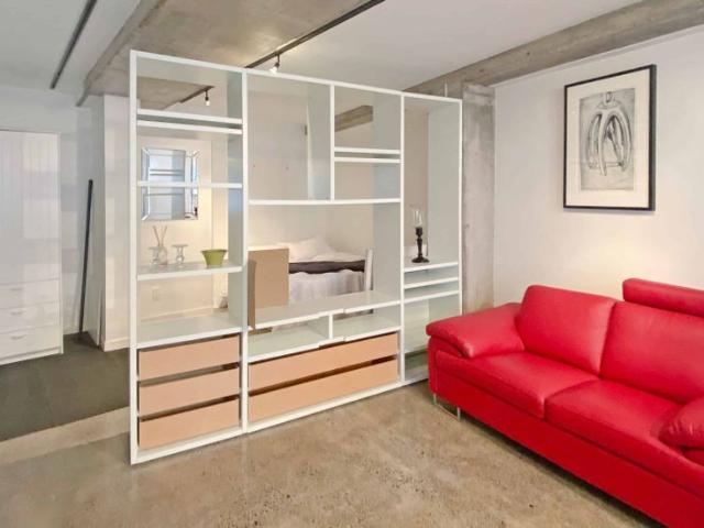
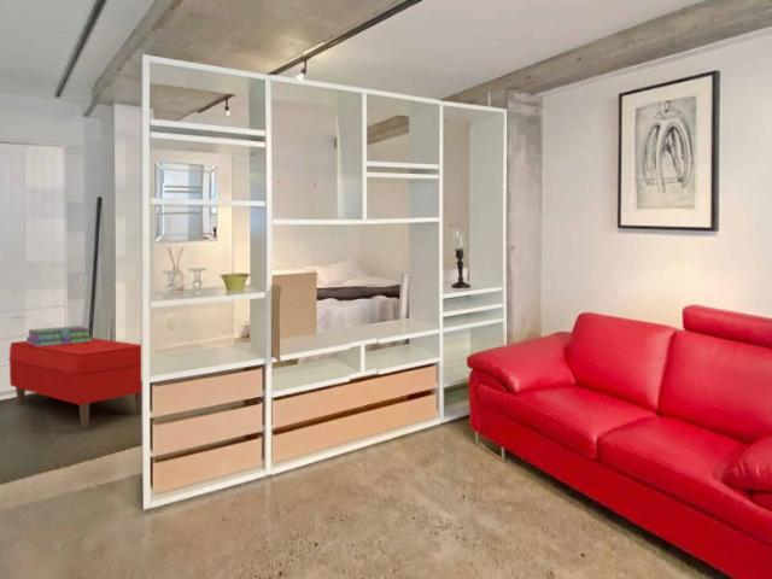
+ stack of books (59, 334)
+ bench (77, 376)
